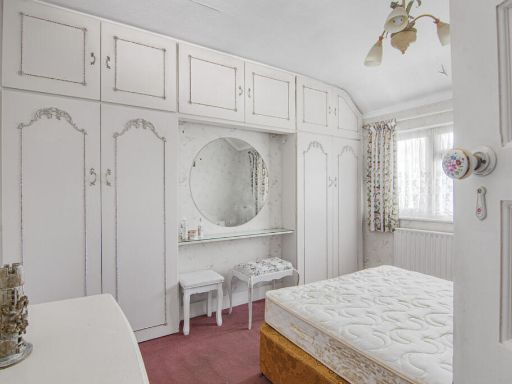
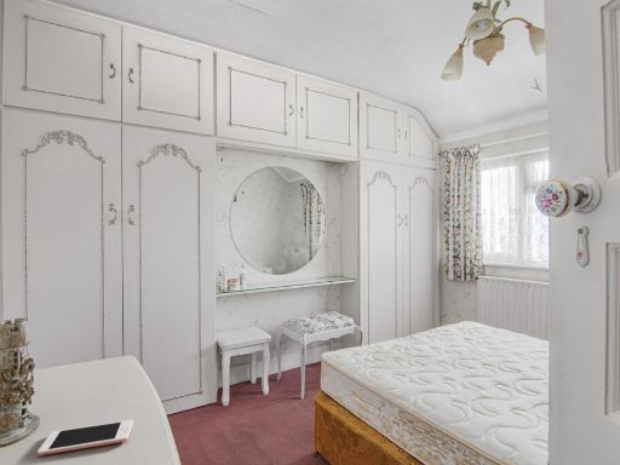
+ cell phone (88, 436)
